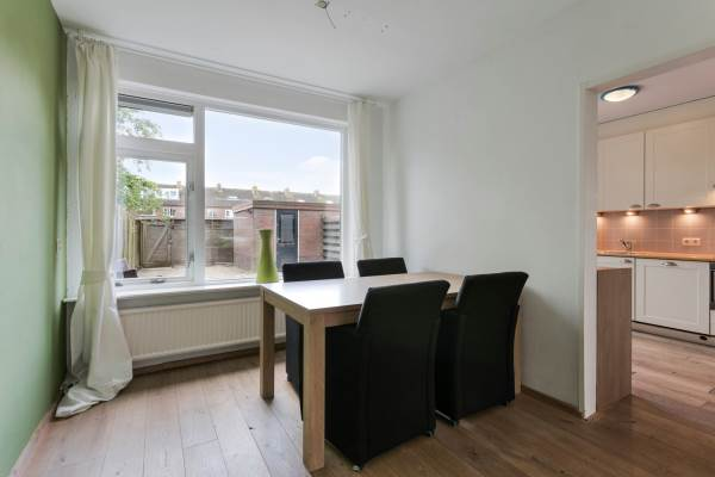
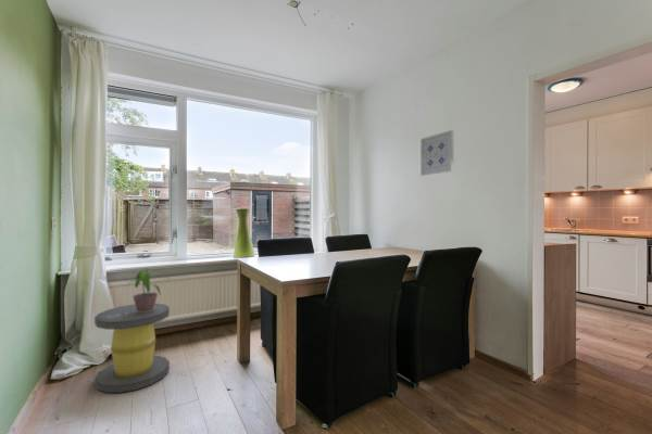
+ wall art (436, 154)
+ potted plant (146, 288)
+ stool (134, 343)
